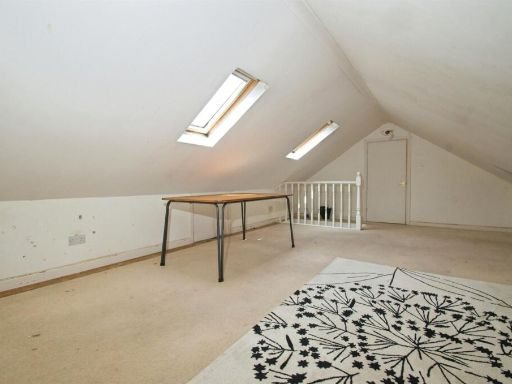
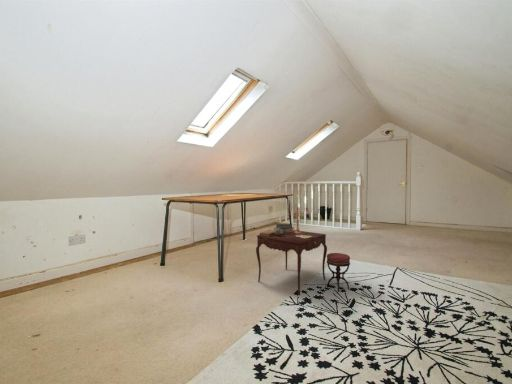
+ side table (303, 240)
